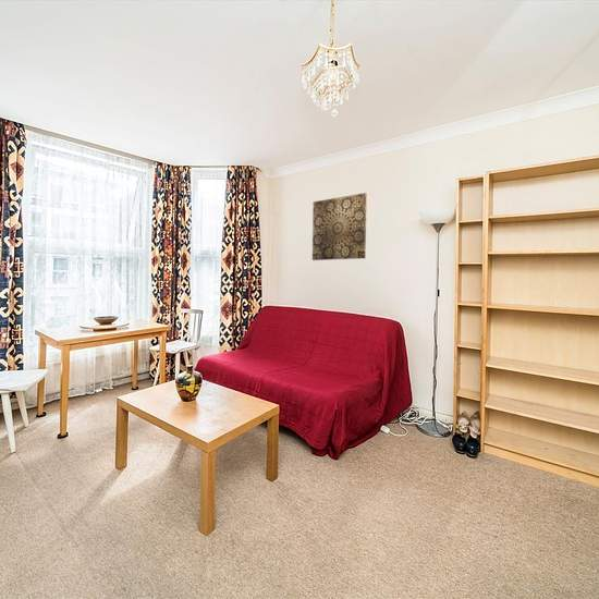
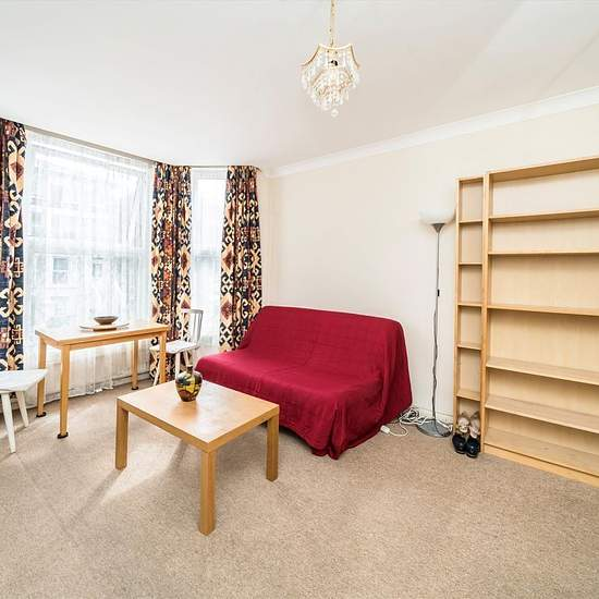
- wall art (338, 229)
